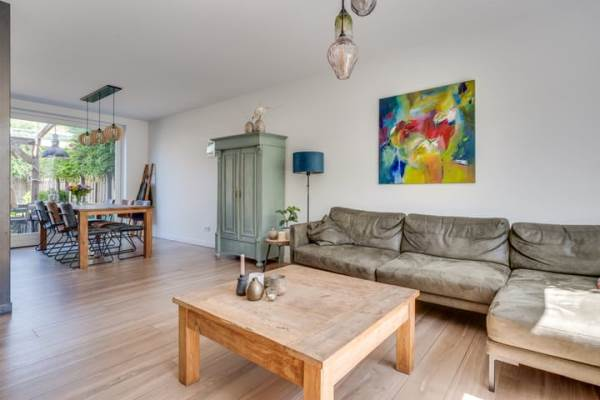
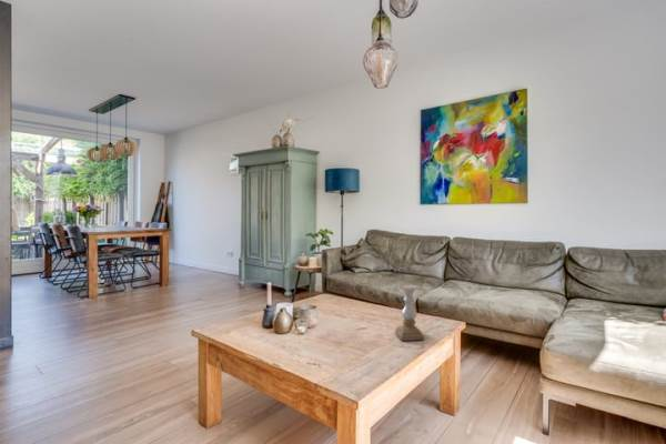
+ candle holder (408, 311)
